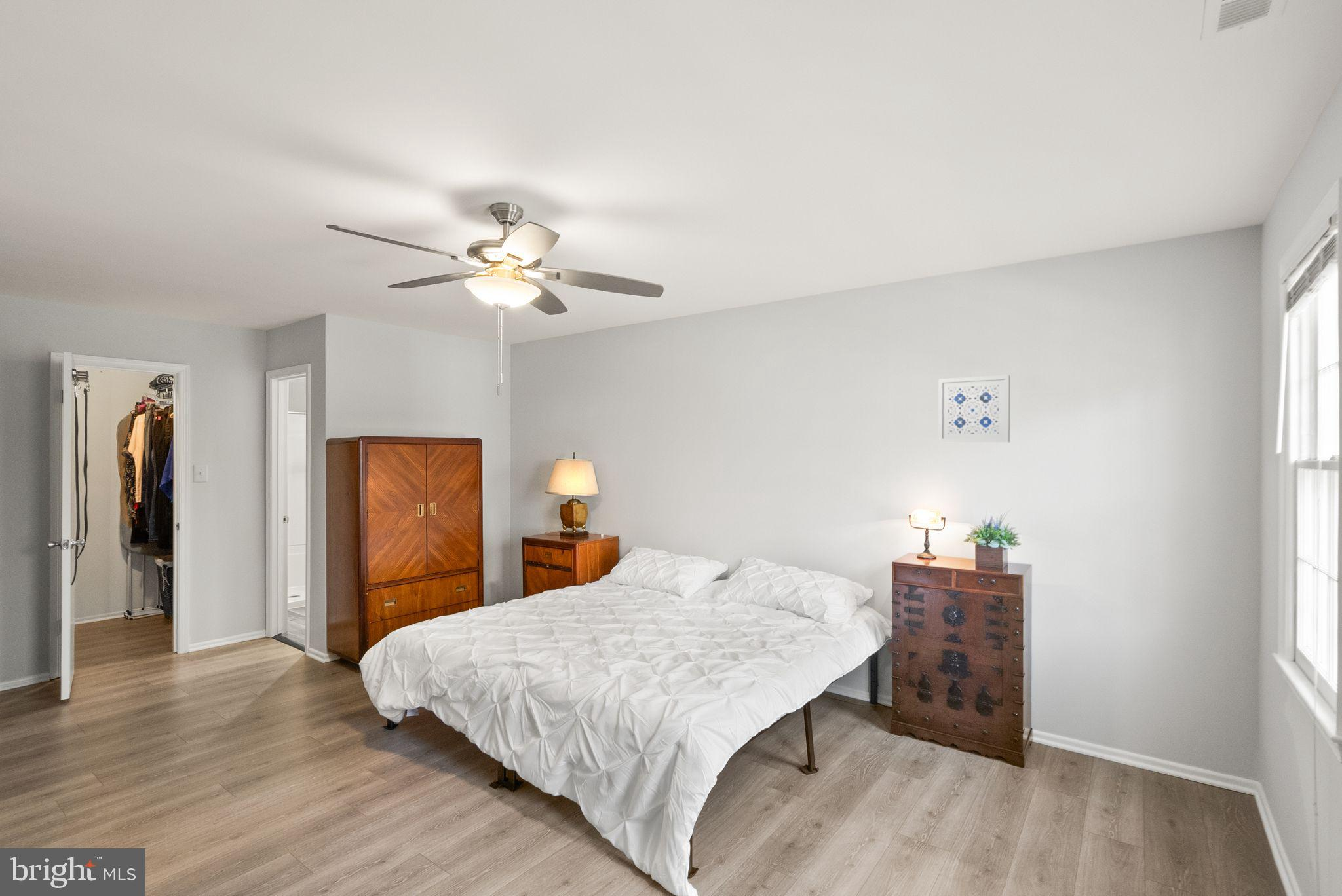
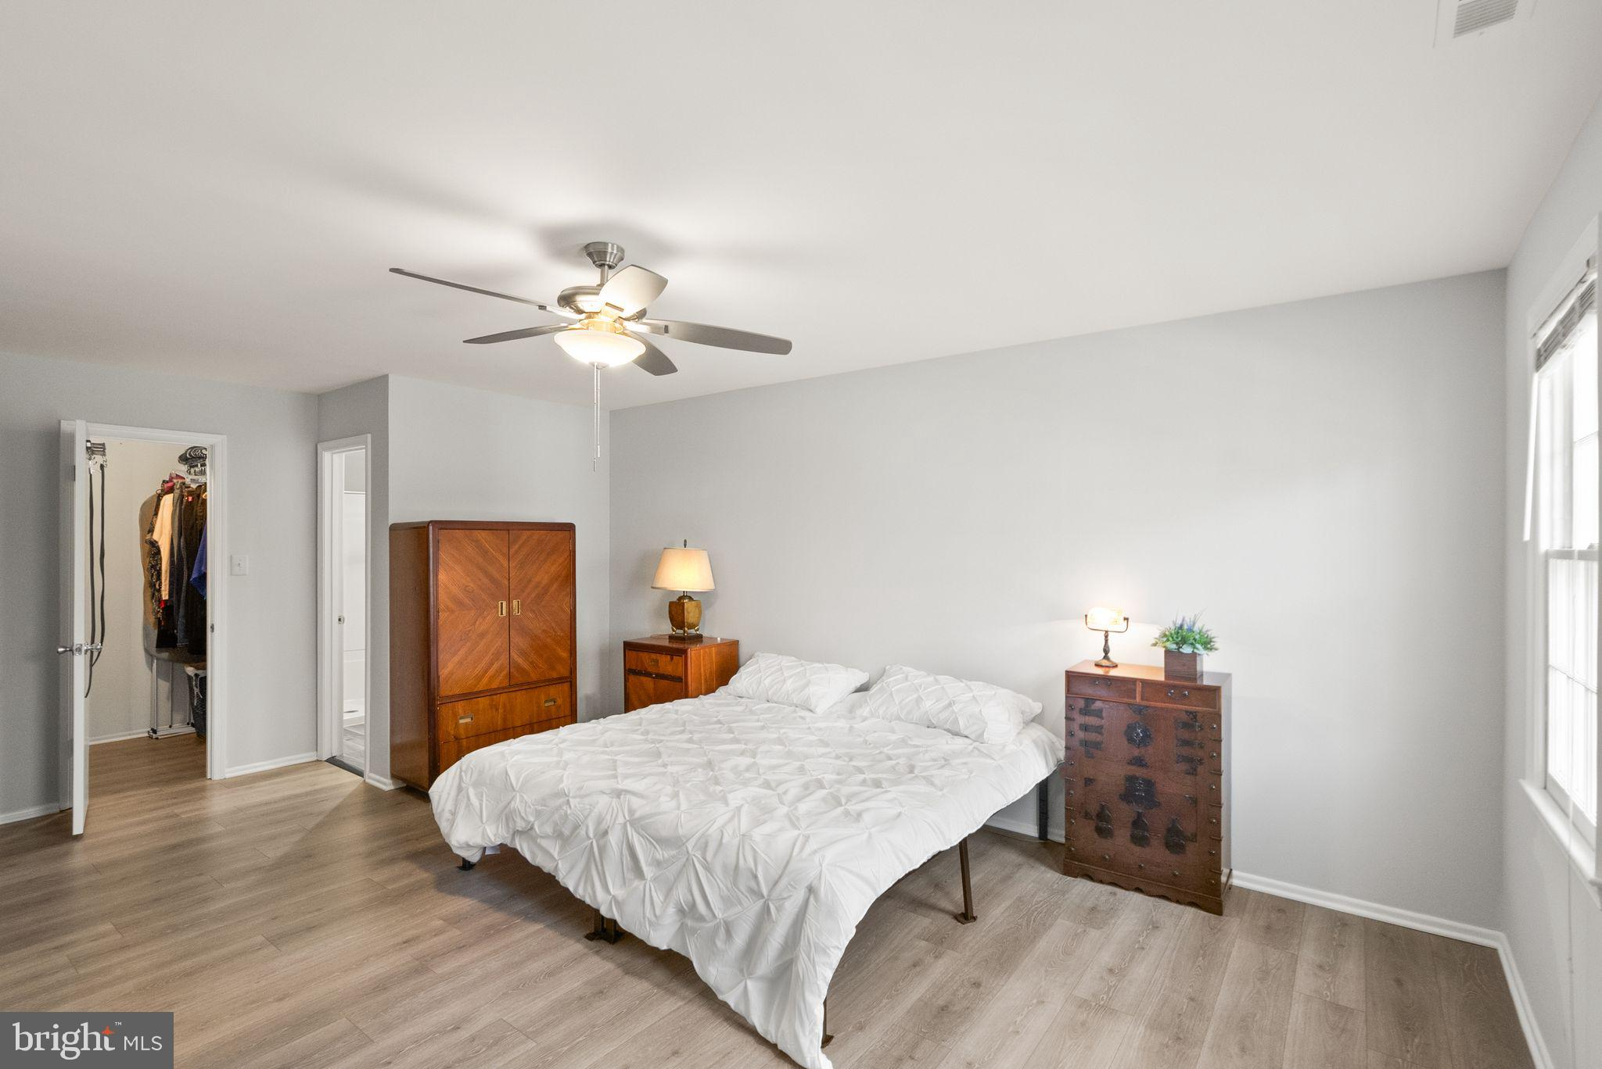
- wall art (973, 409)
